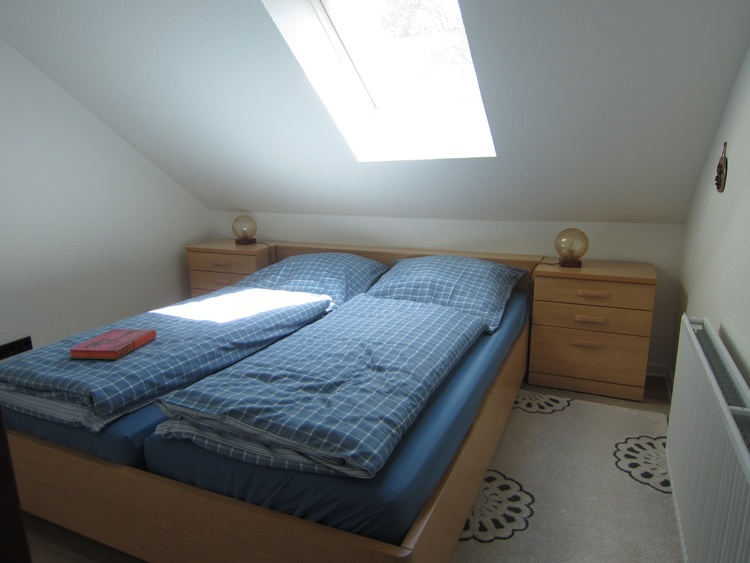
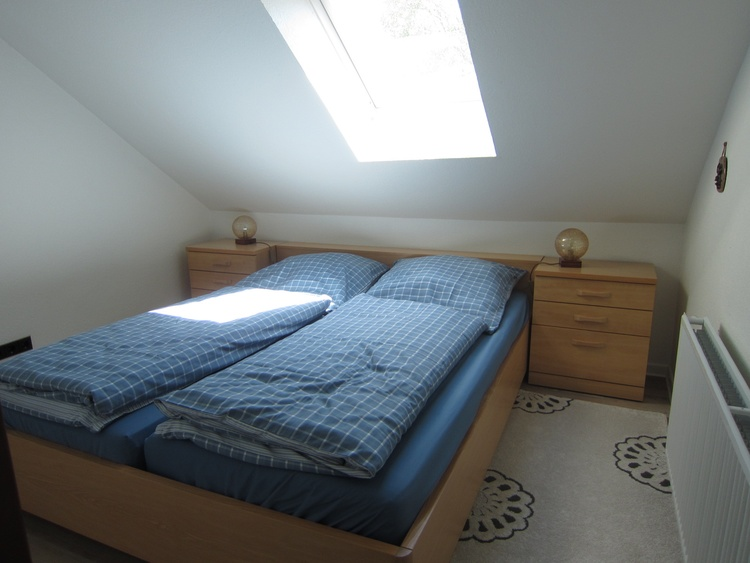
- hardback book (115, 343)
